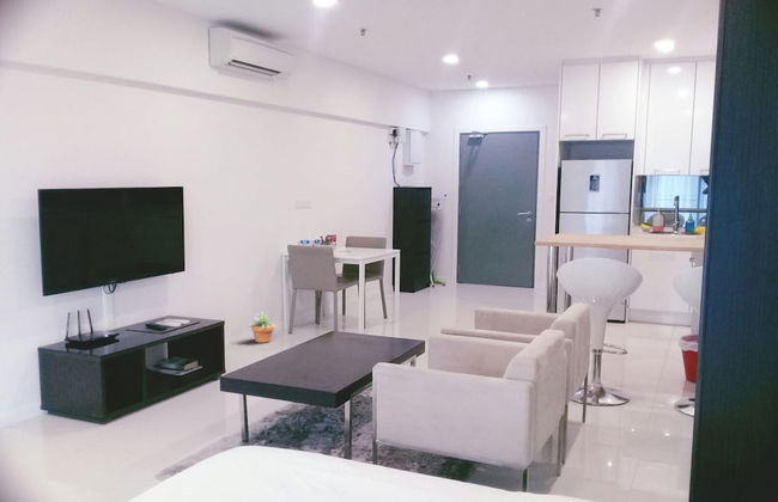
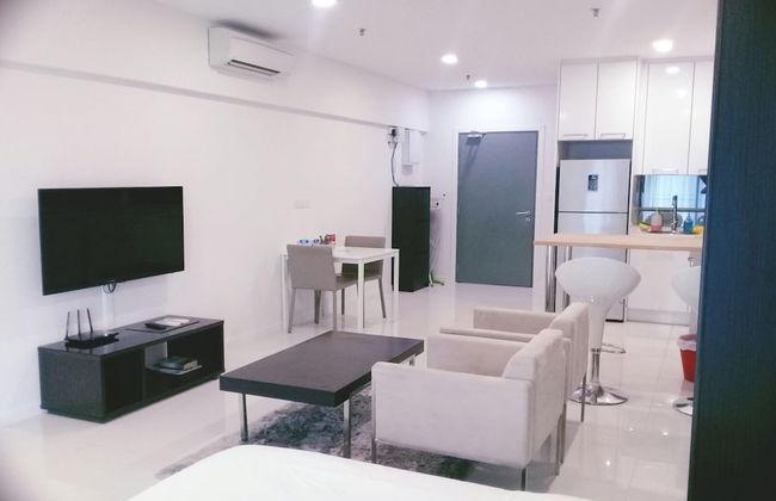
- potted plant (263, 326)
